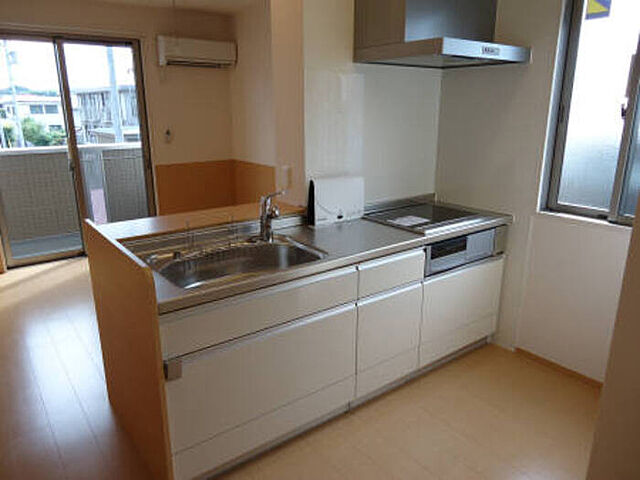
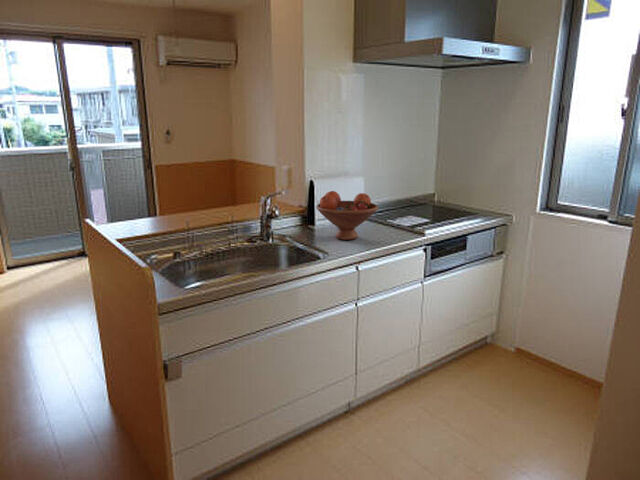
+ fruit bowl (346, 215)
